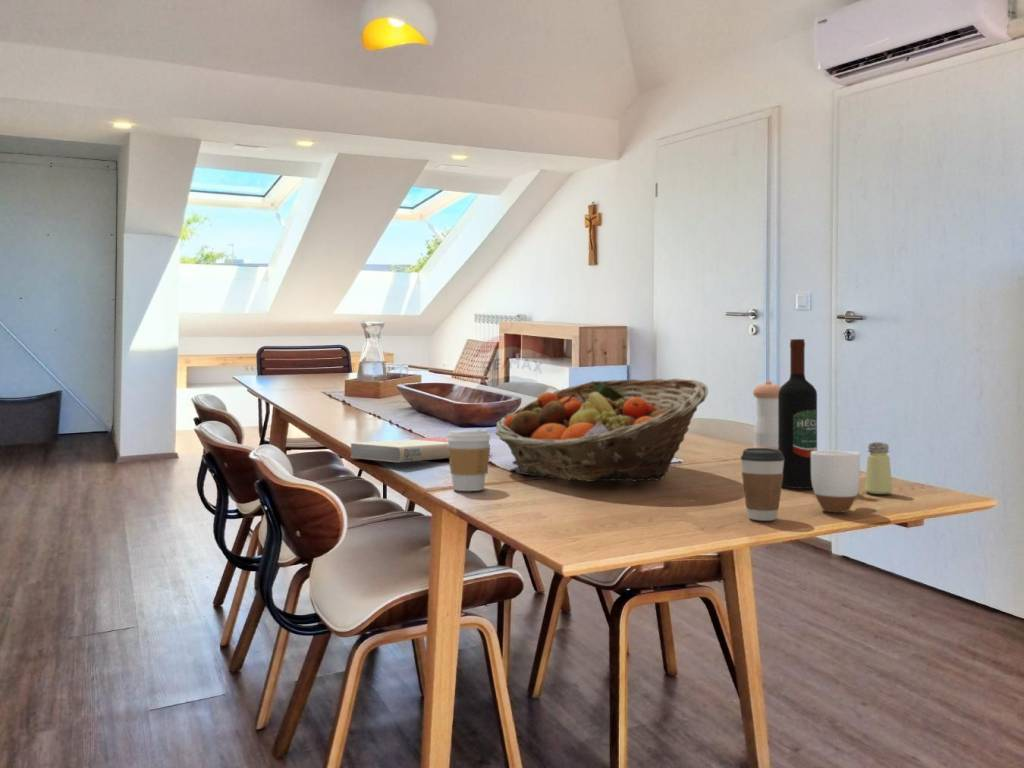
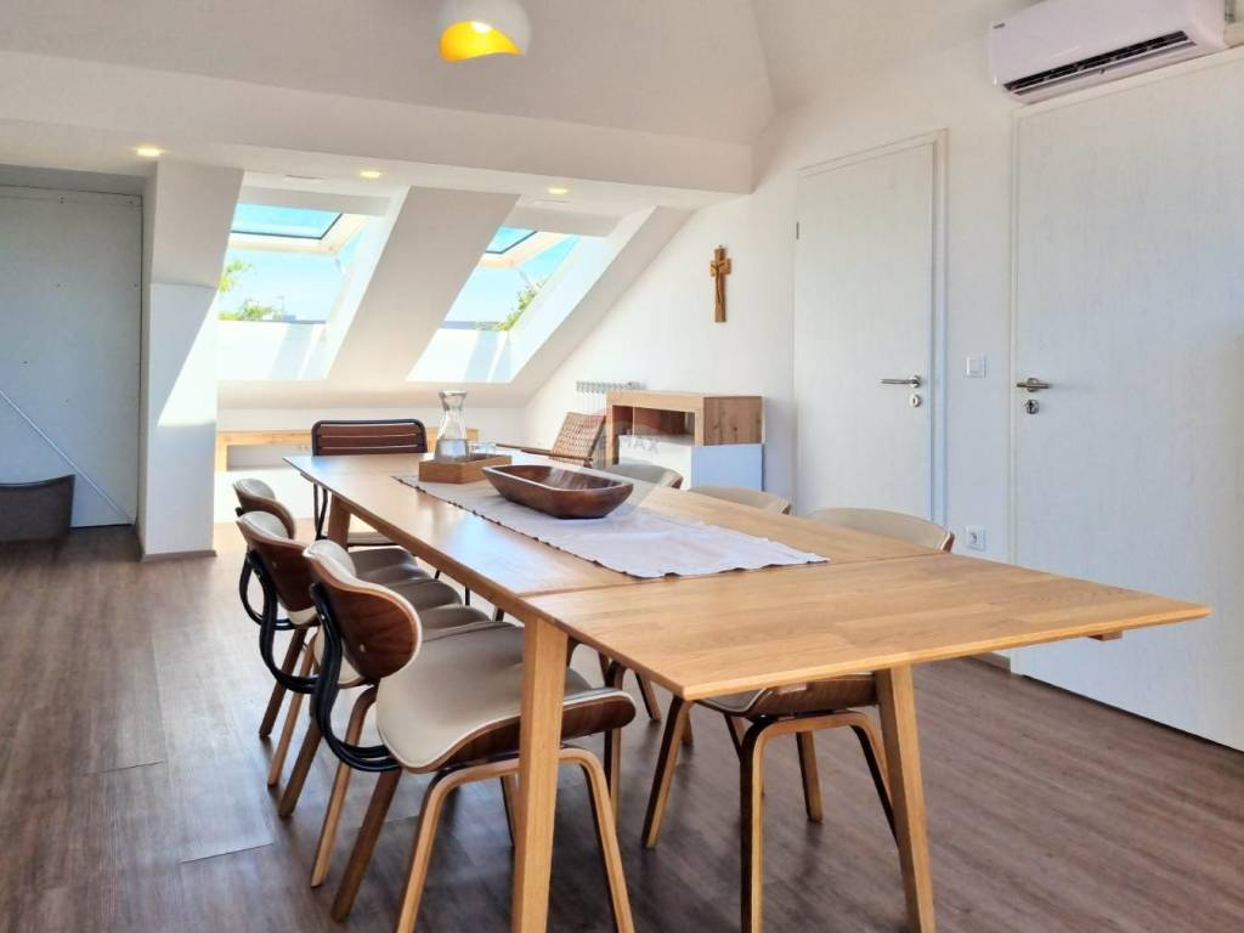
- wine bottle (797, 412)
- coffee cup (468, 458)
- book (421, 449)
- mug (839, 480)
- saltshaker (878, 467)
- fruit basket (598, 425)
- pepper shaker (768, 421)
- coffee cup (762, 484)
